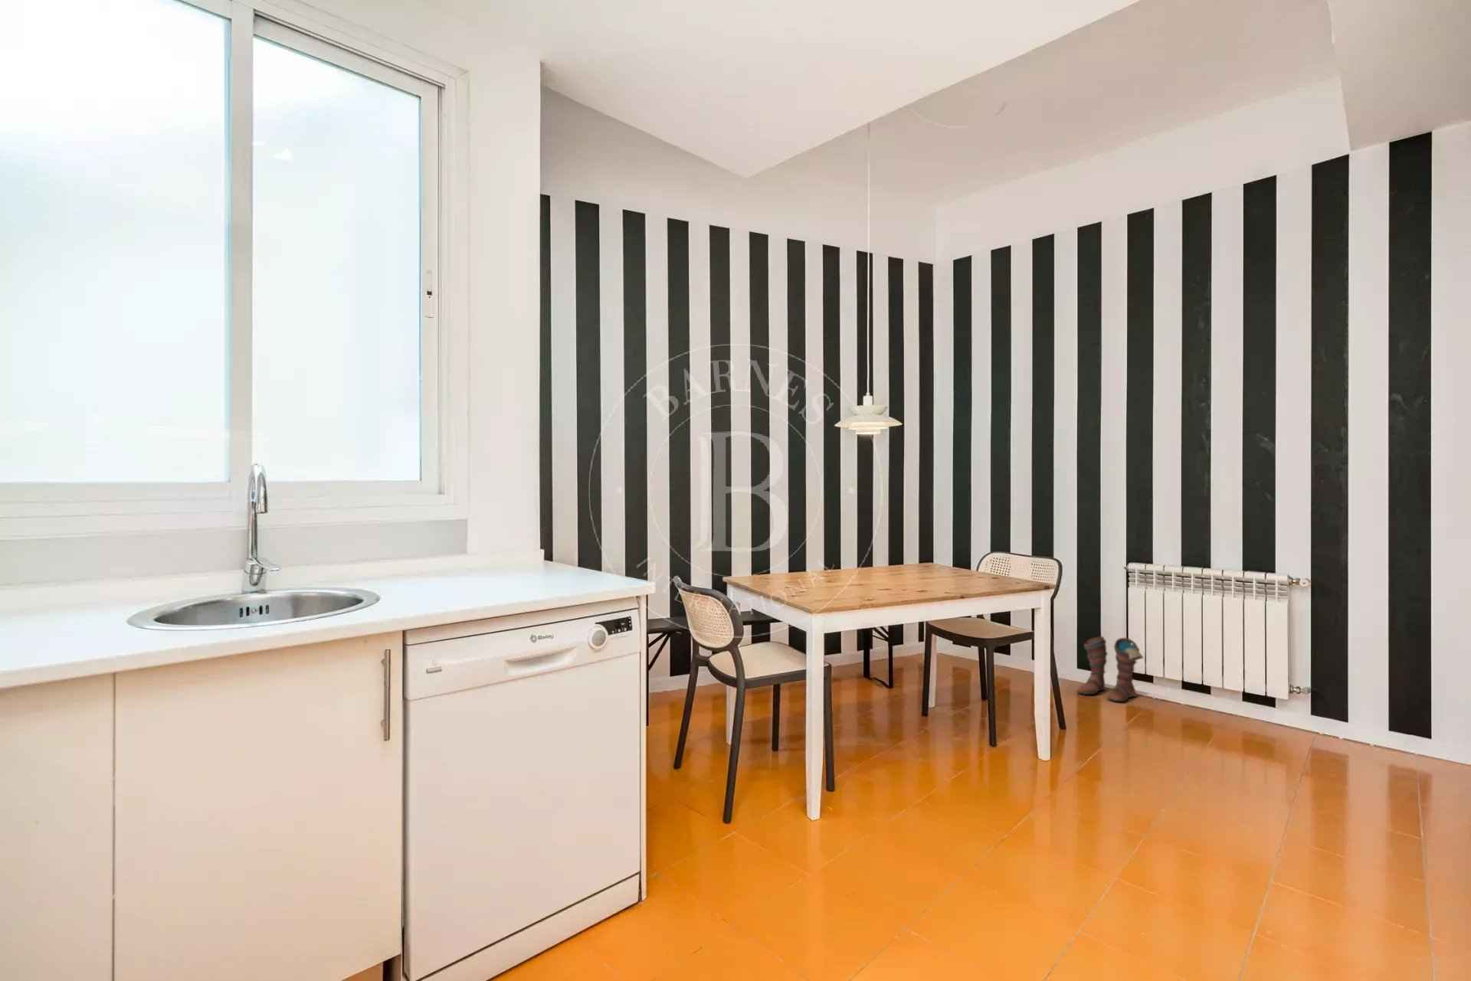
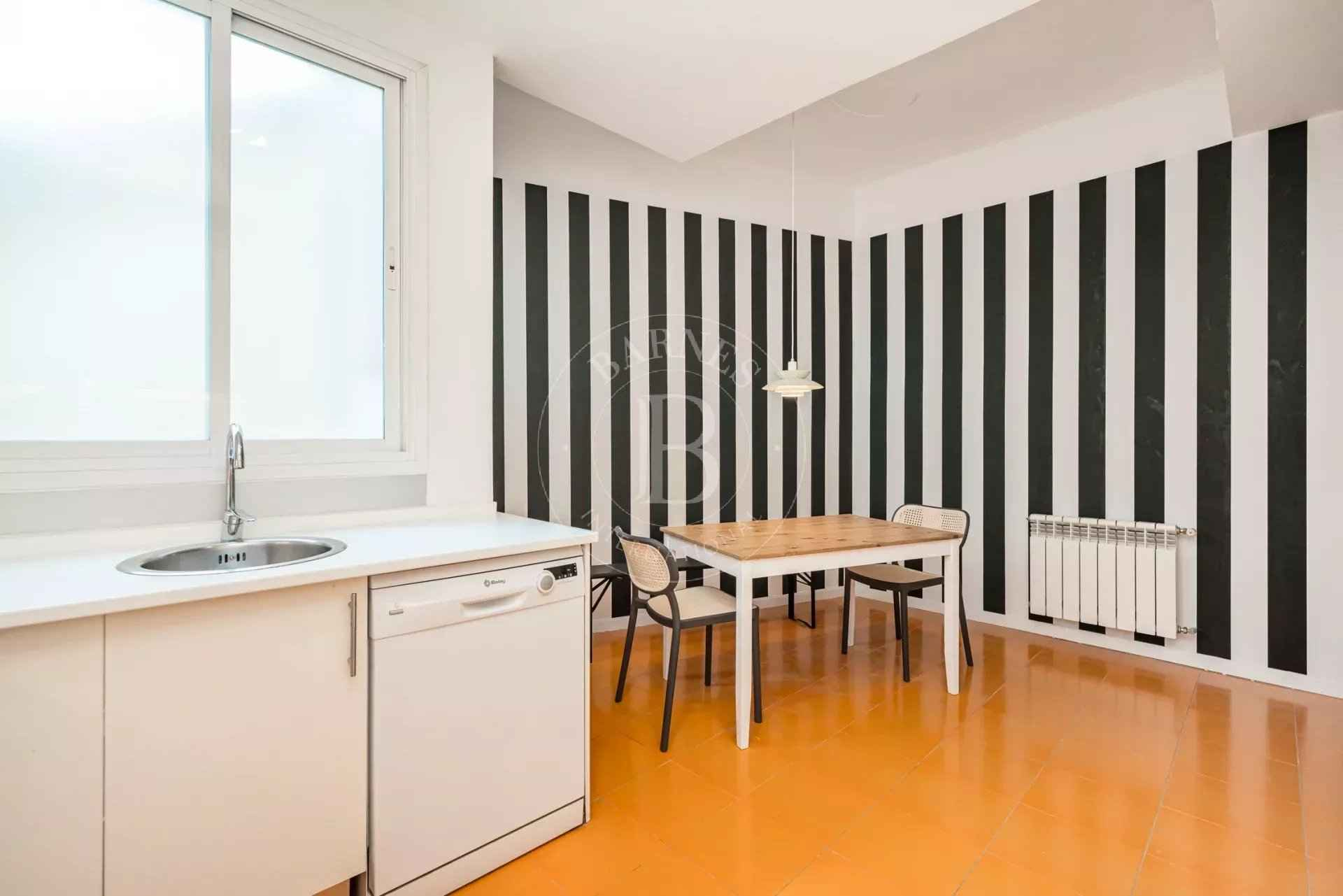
- boots (1116, 666)
